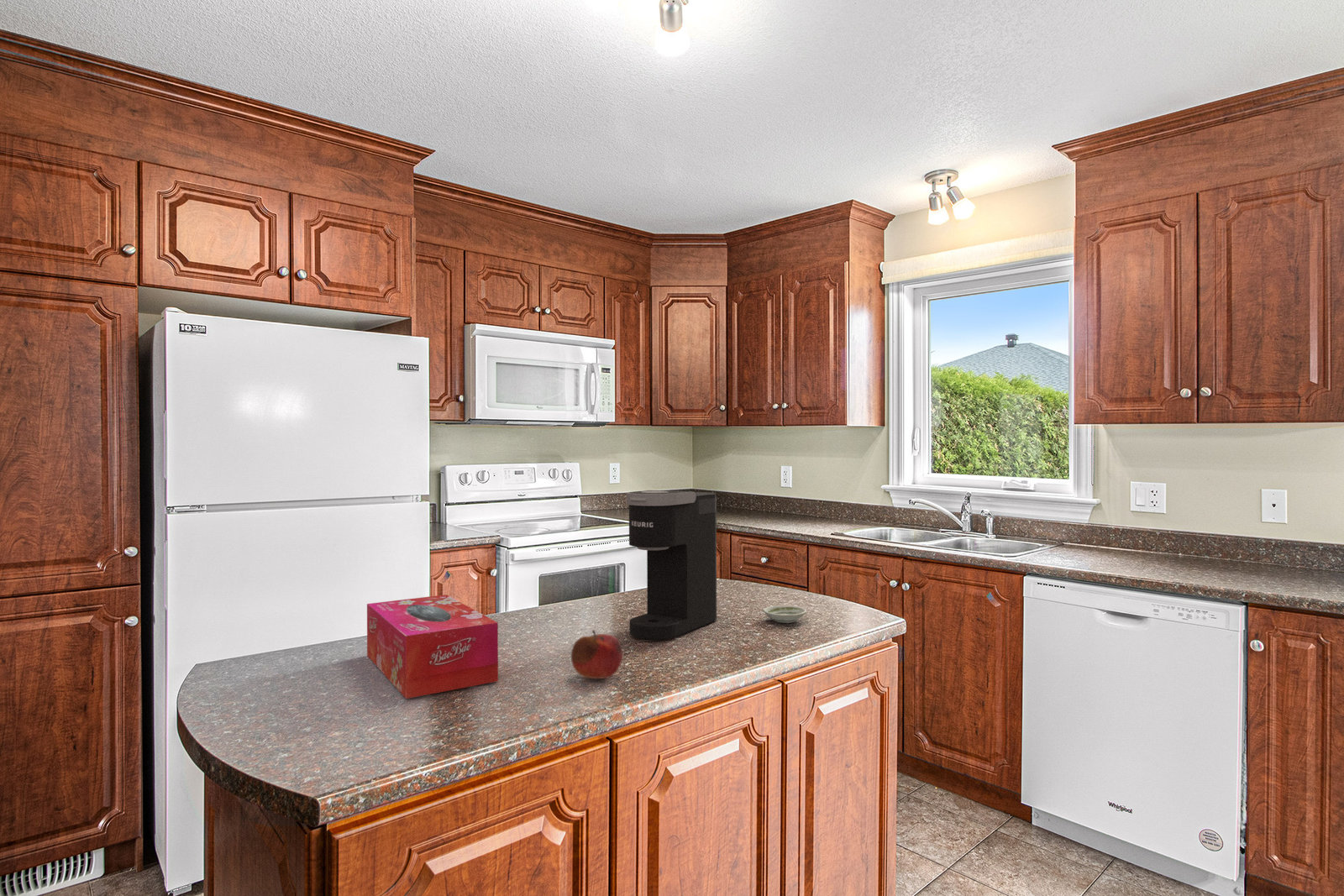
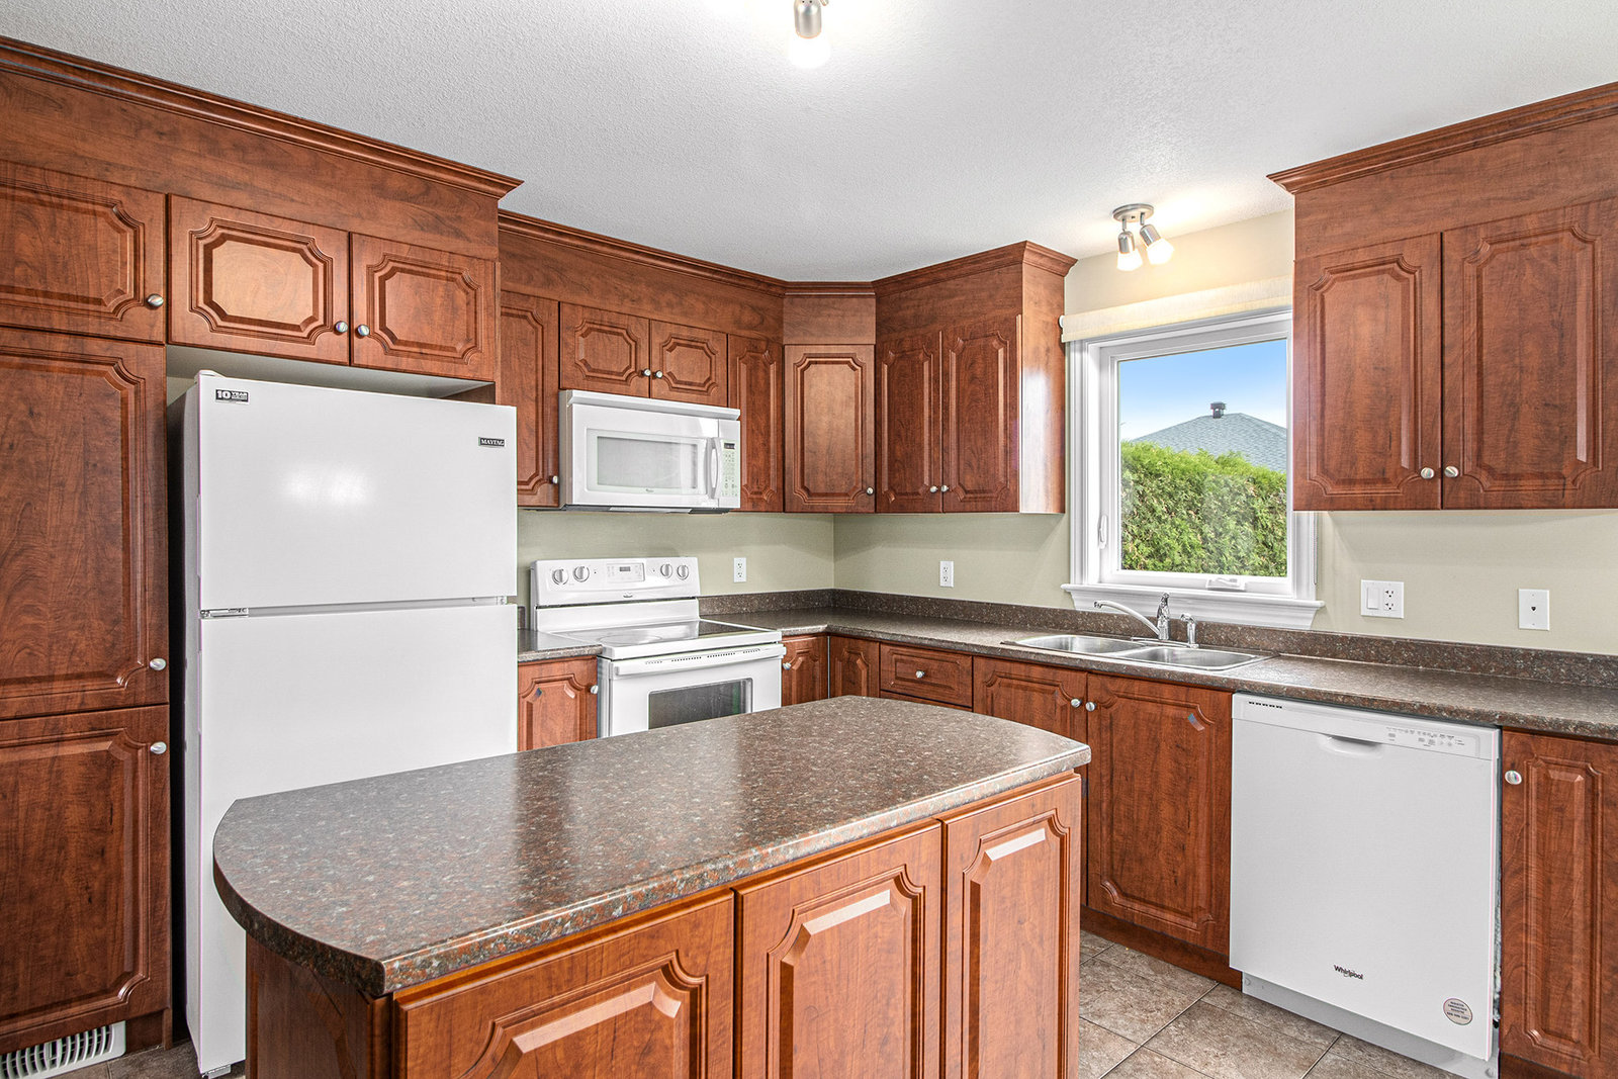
- fruit (596, 654)
- saucer (785, 615)
- tissue box (428, 640)
- coffee maker (674, 558)
